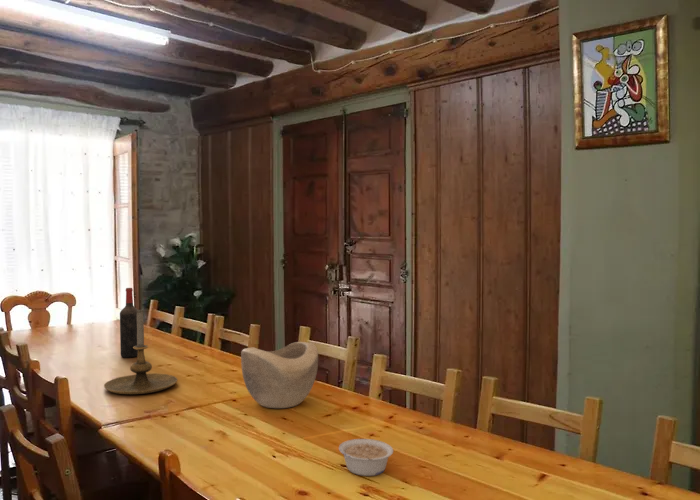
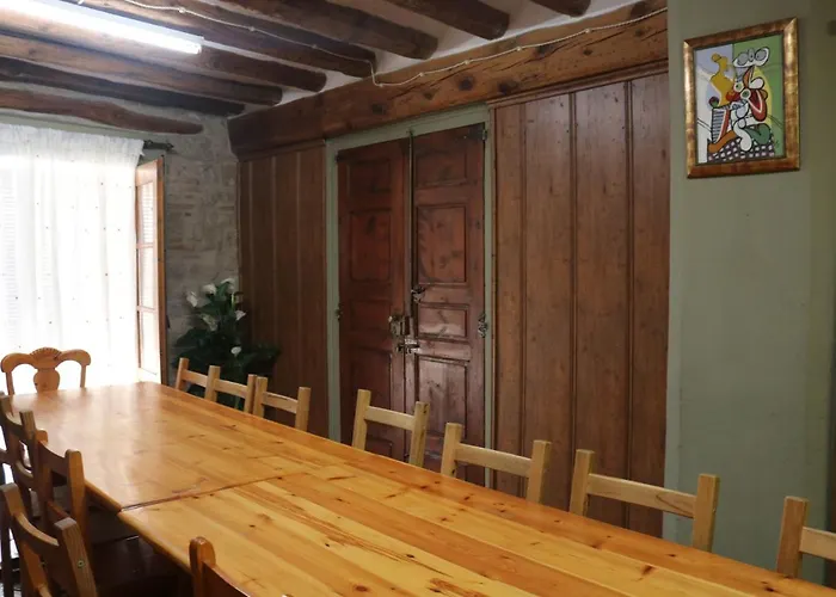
- legume (367, 457)
- candle holder (140, 348)
- wine bottle (129, 321)
- decorative bowl (280, 373)
